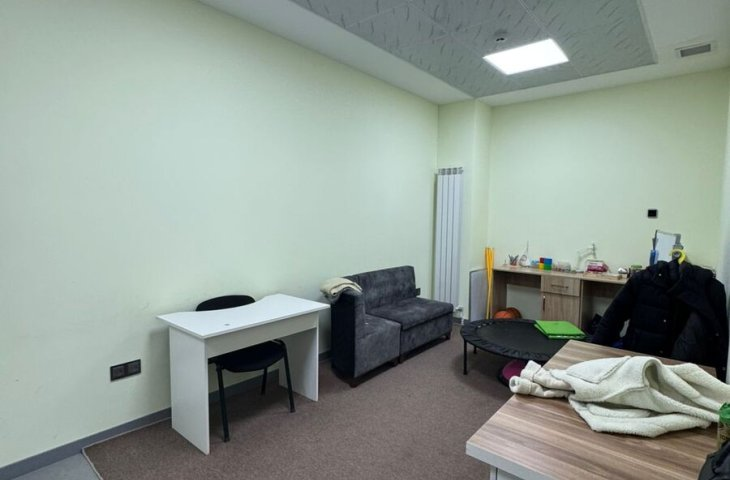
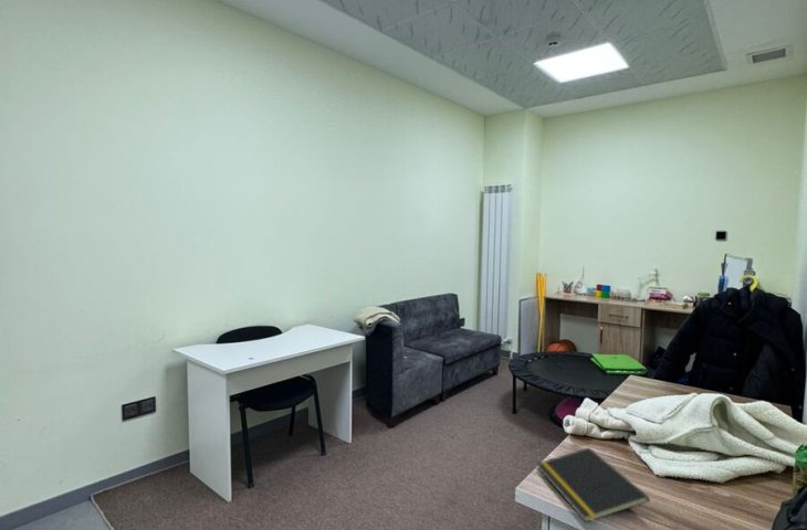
+ notepad (587, 480)
